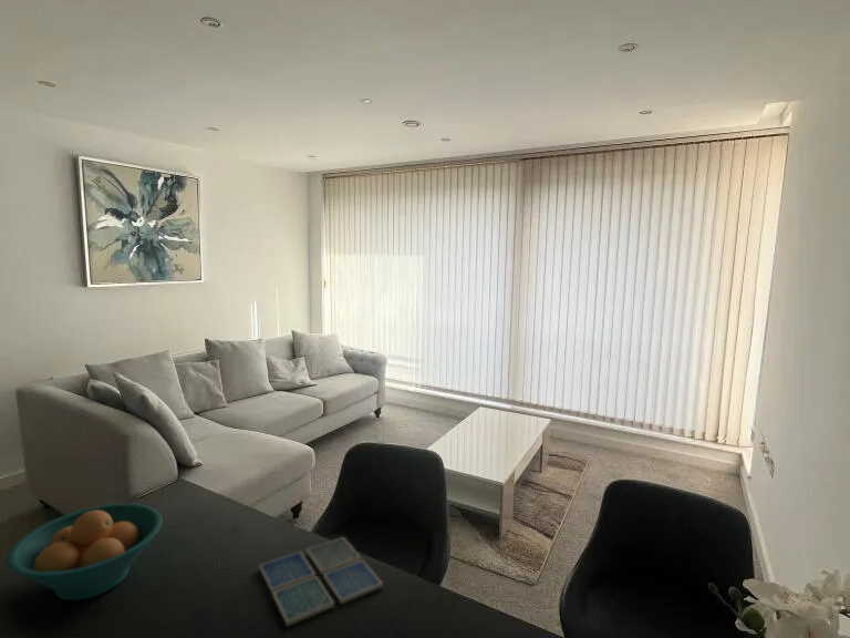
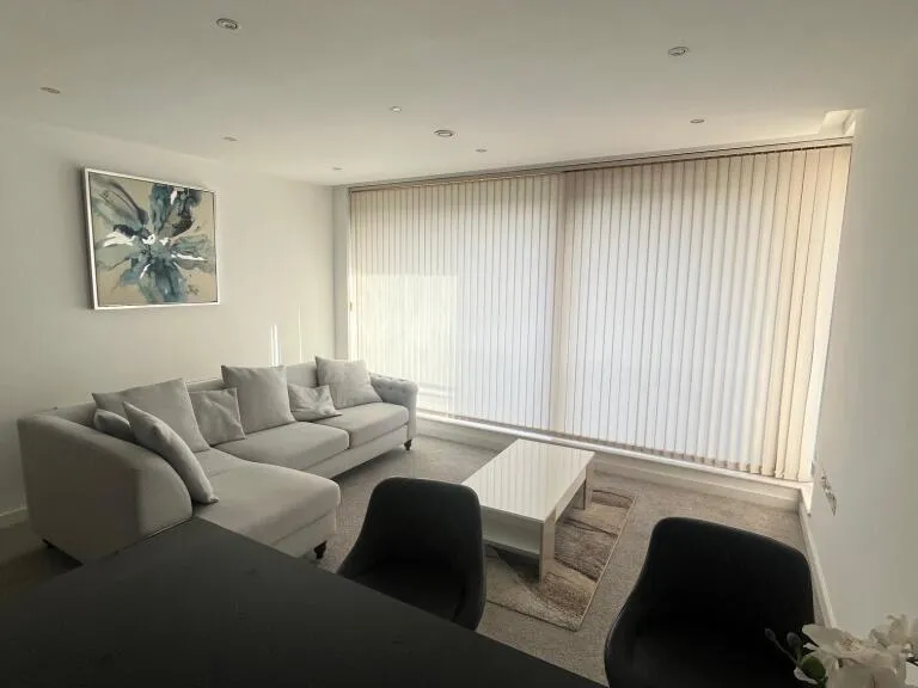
- drink coaster (321, 574)
- fruit bowl (91, 547)
